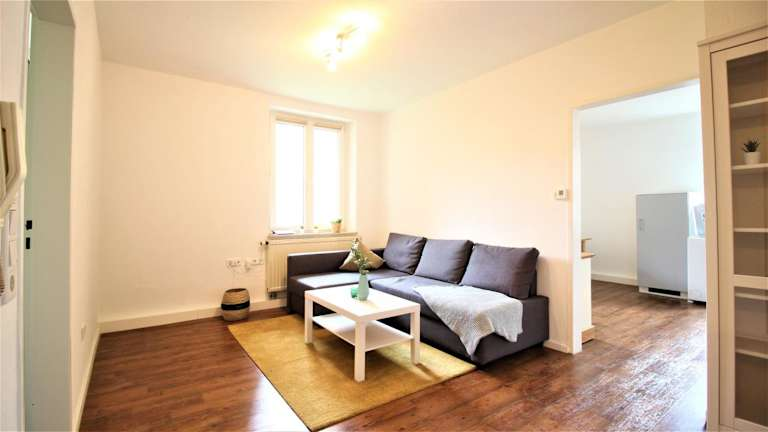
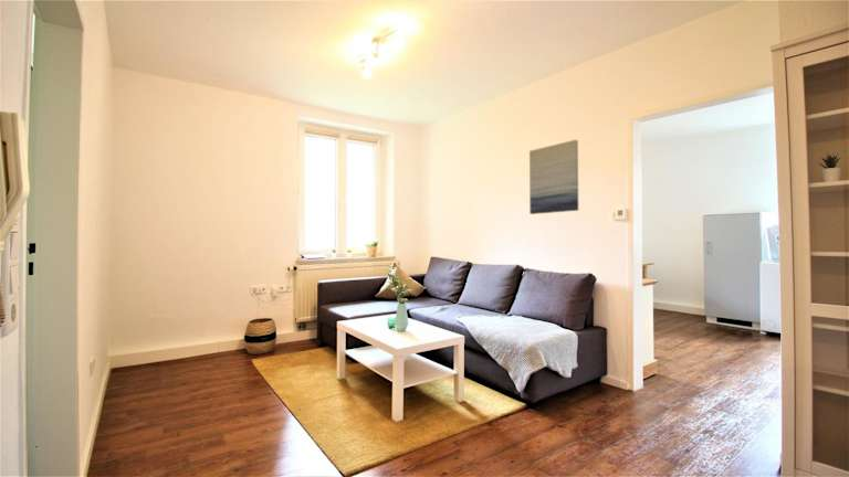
+ wall art (552, 179)
